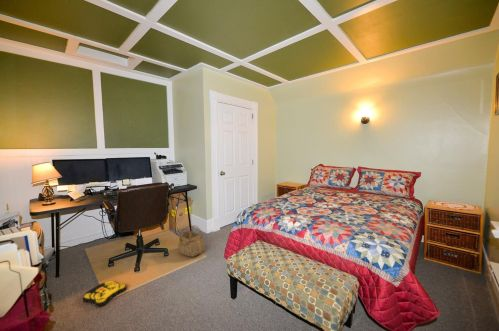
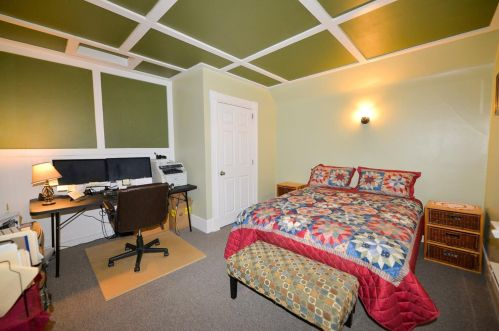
- basket (191, 239)
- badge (104, 292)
